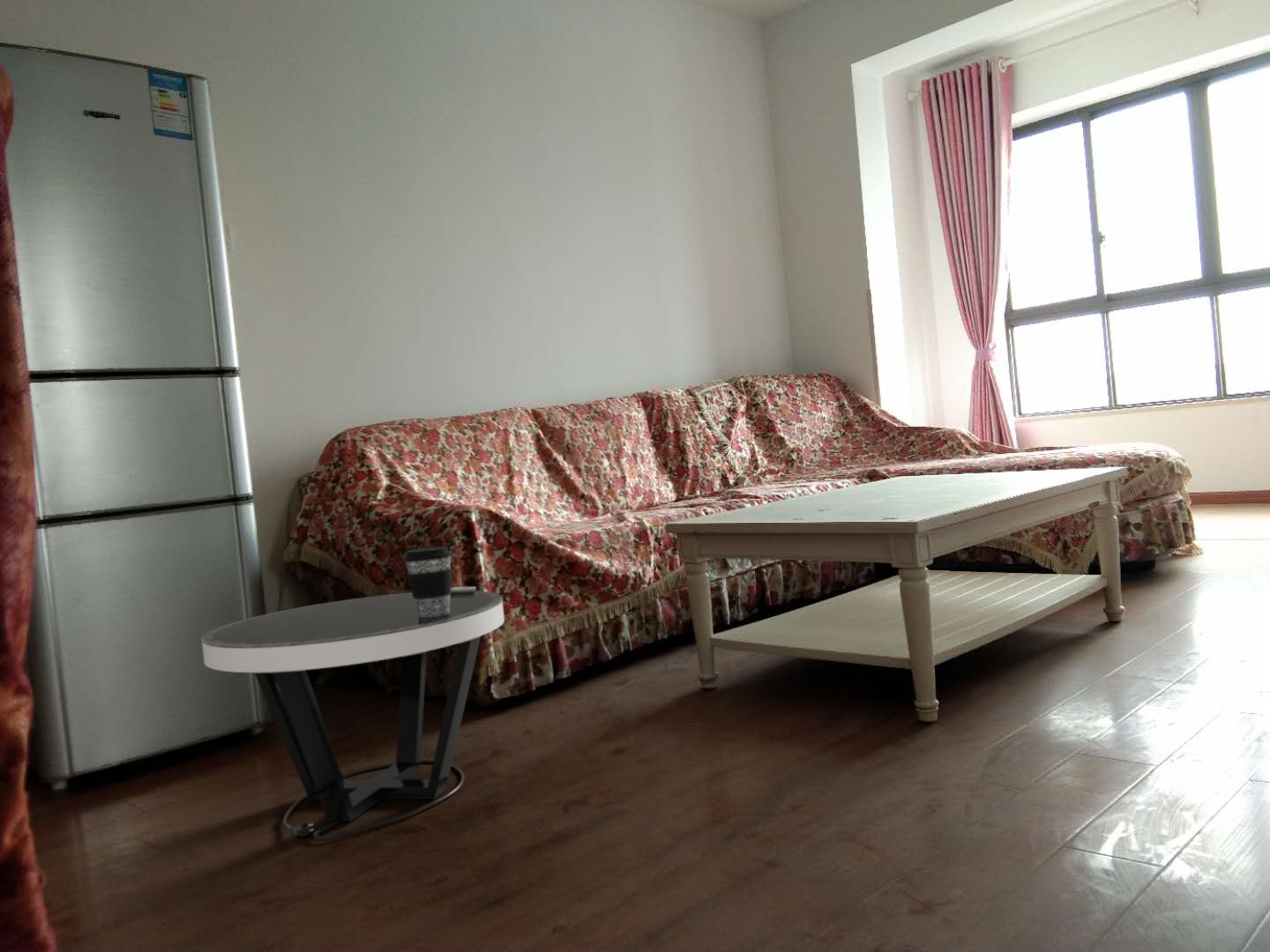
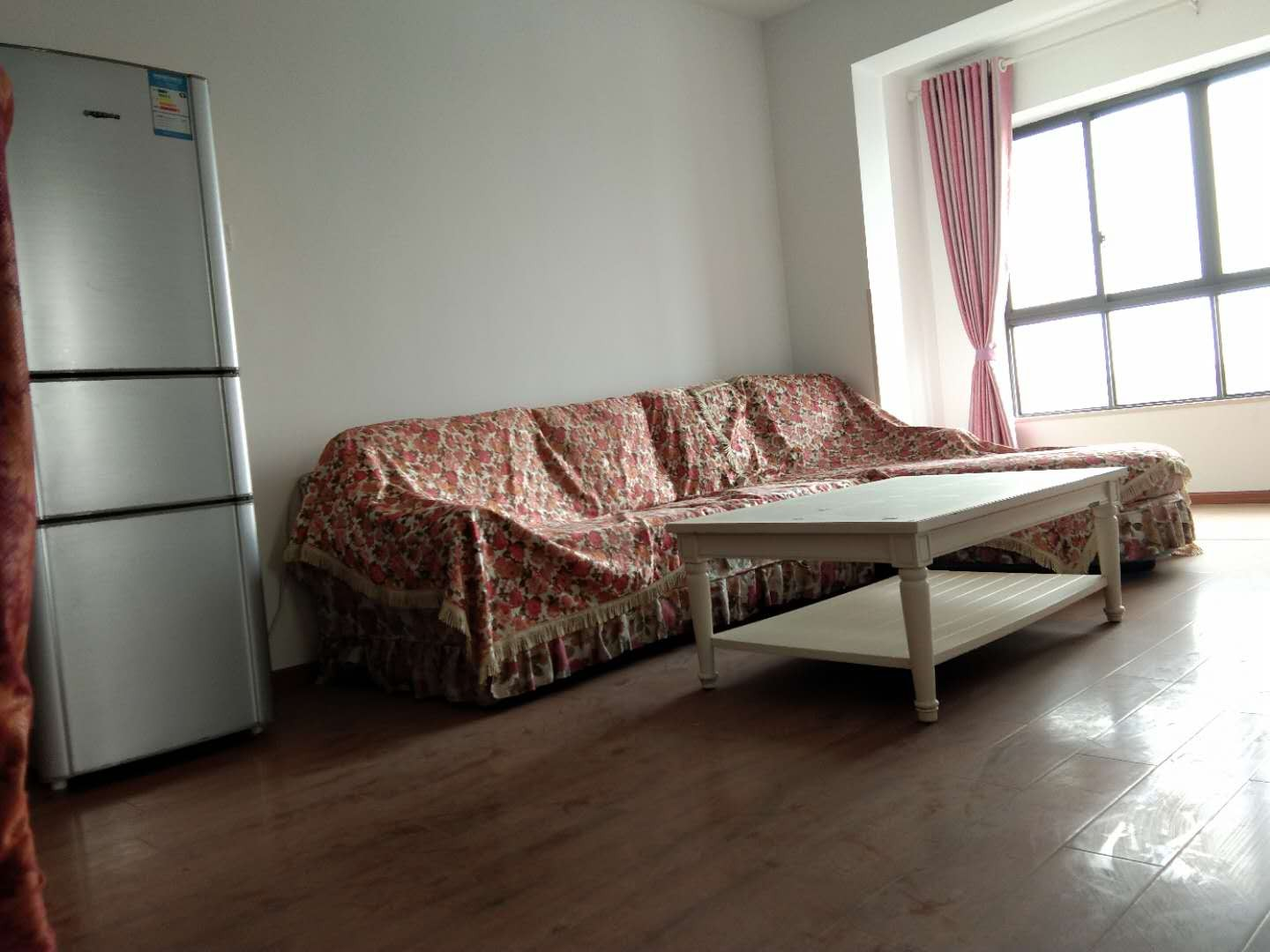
- coffee cup (430, 580)
- side table (399, 709)
